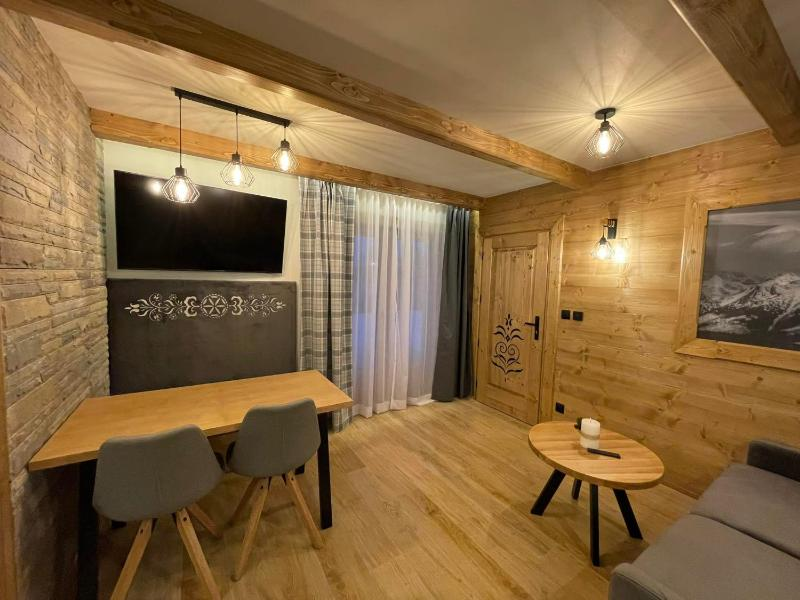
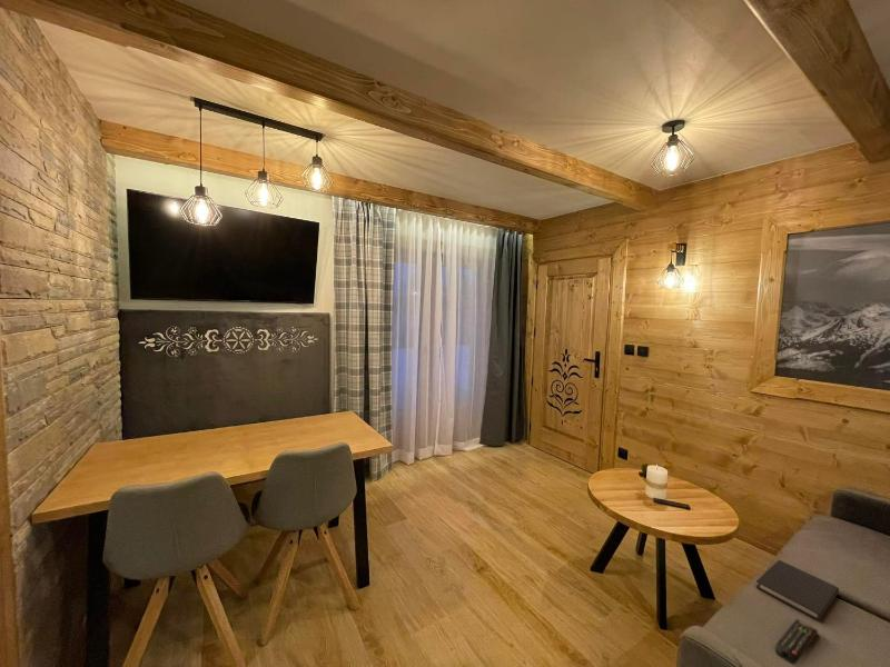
+ diary (797, 587)
+ remote control (797, 639)
